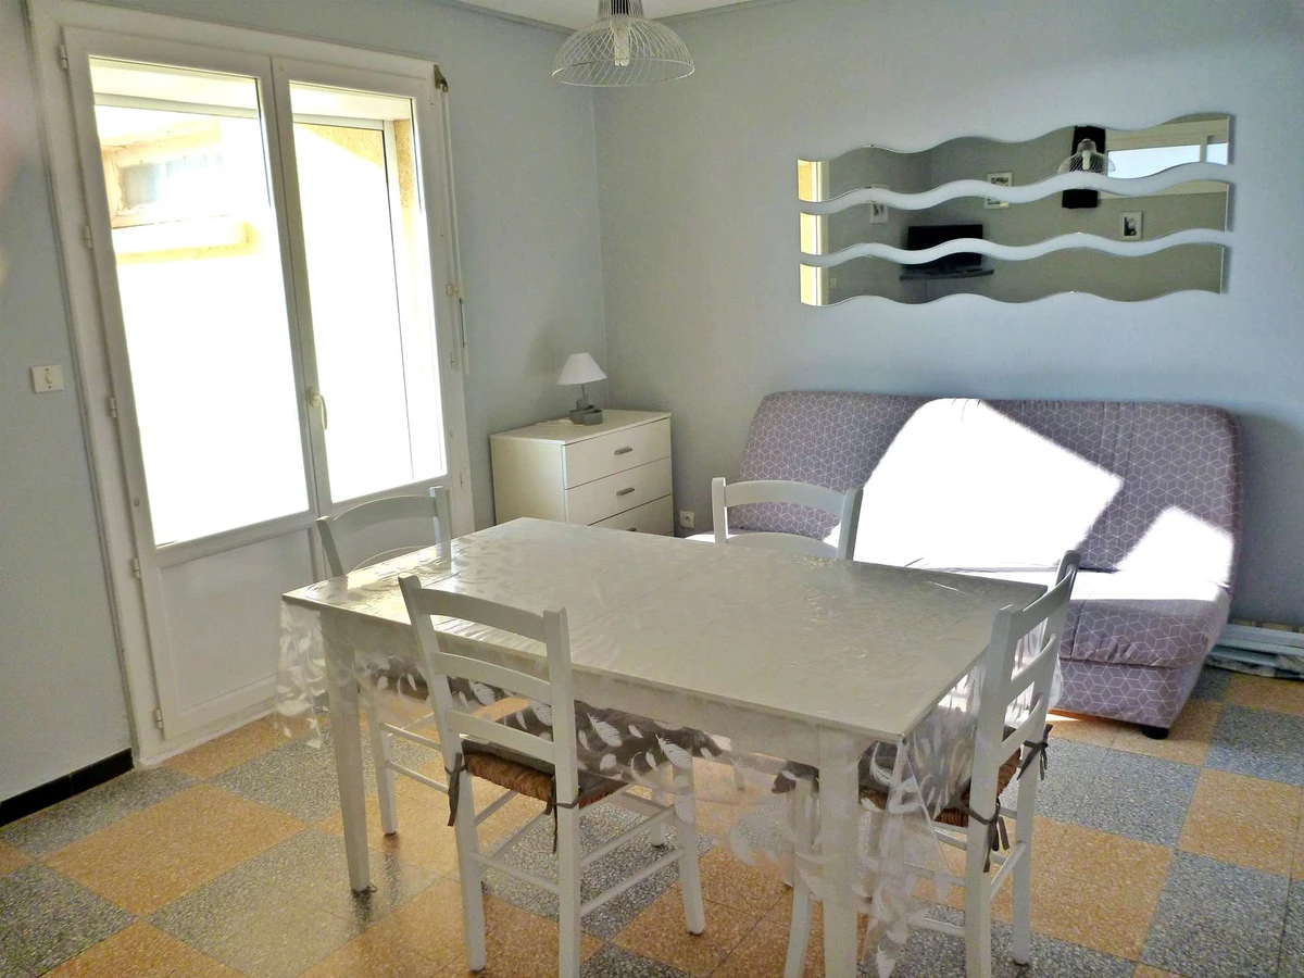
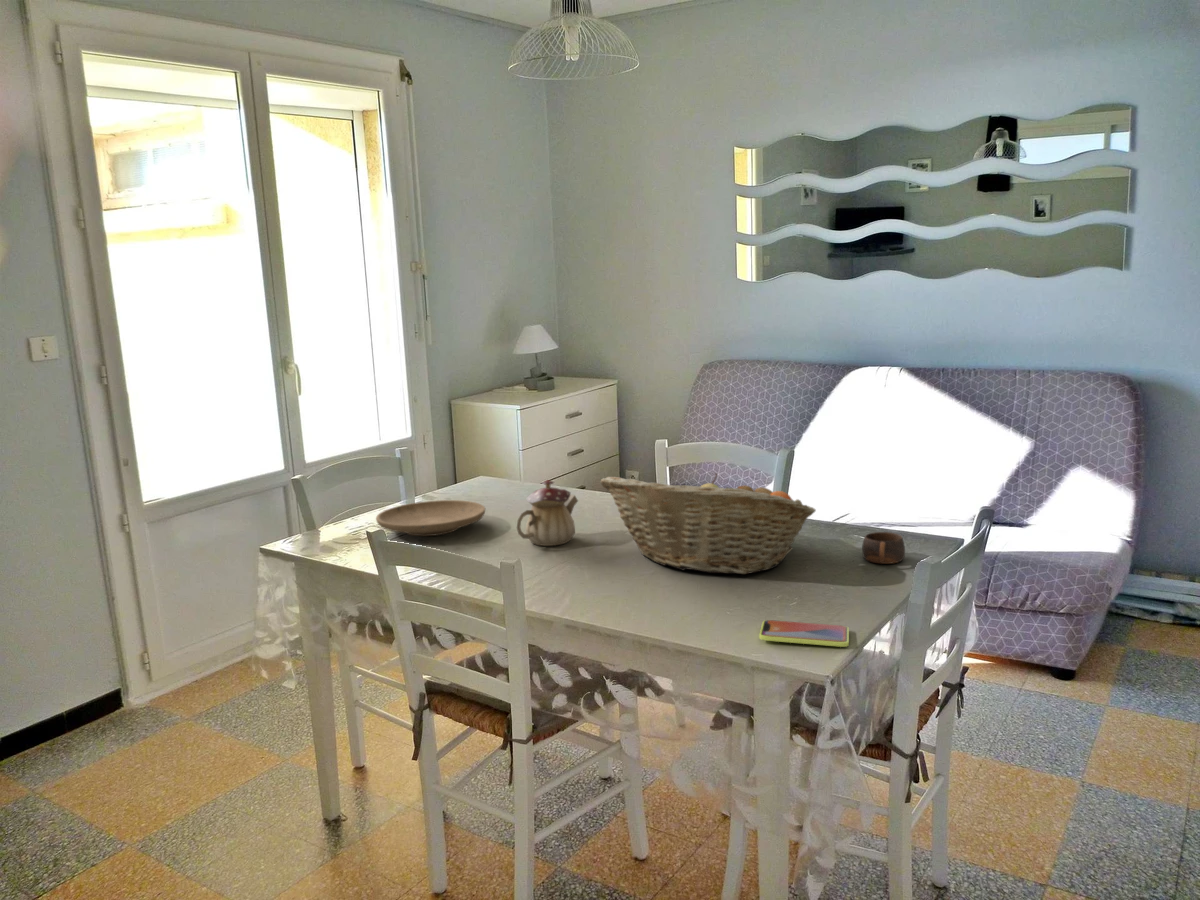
+ fruit basket (705, 512)
+ smartphone (804, 632)
+ cup (881, 548)
+ teapot (546, 511)
+ plate (431, 520)
